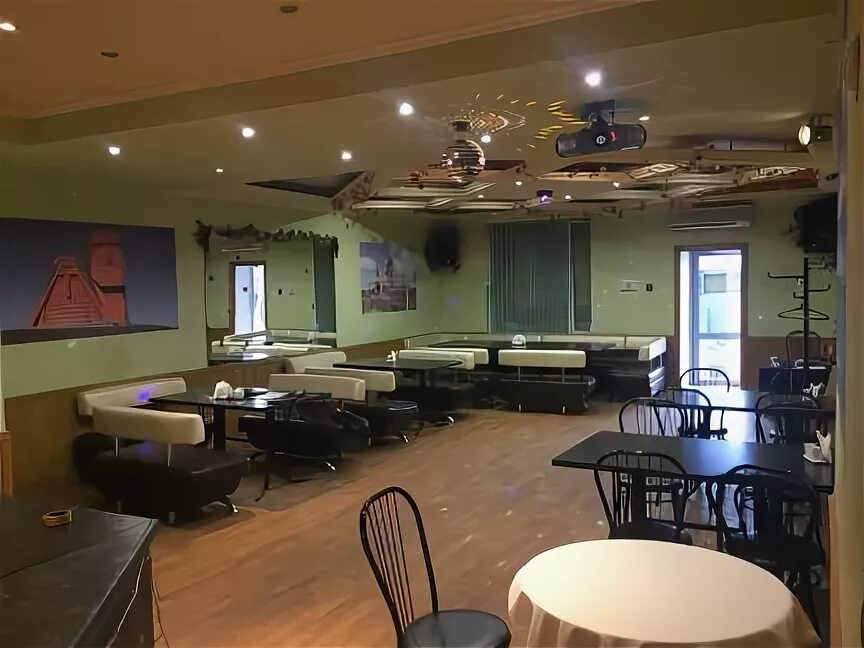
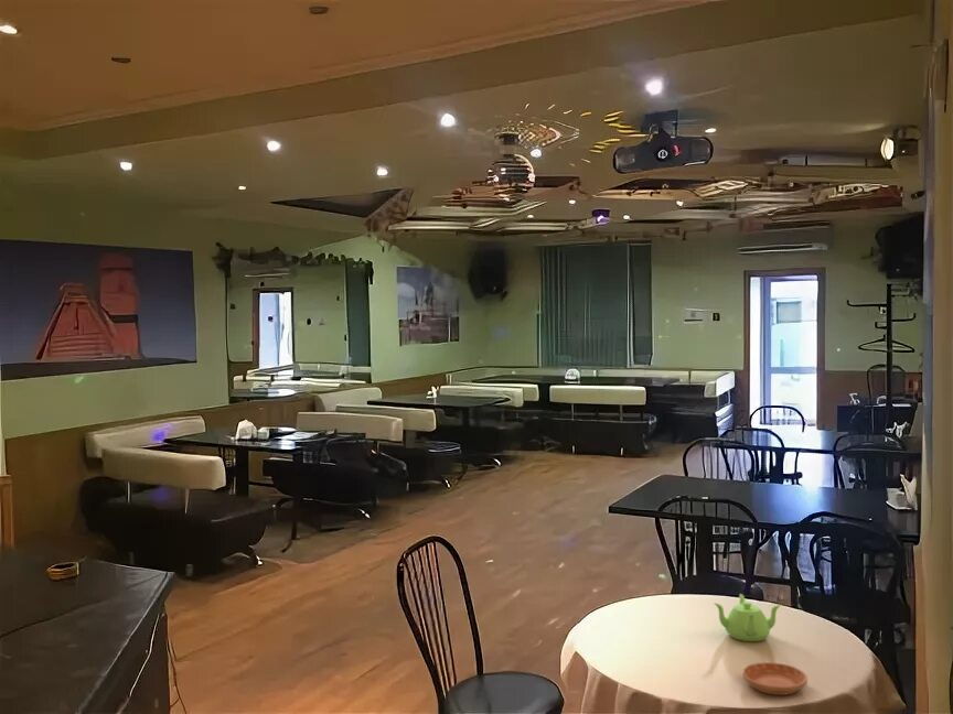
+ saucer (774, 679)
+ teapot (747, 618)
